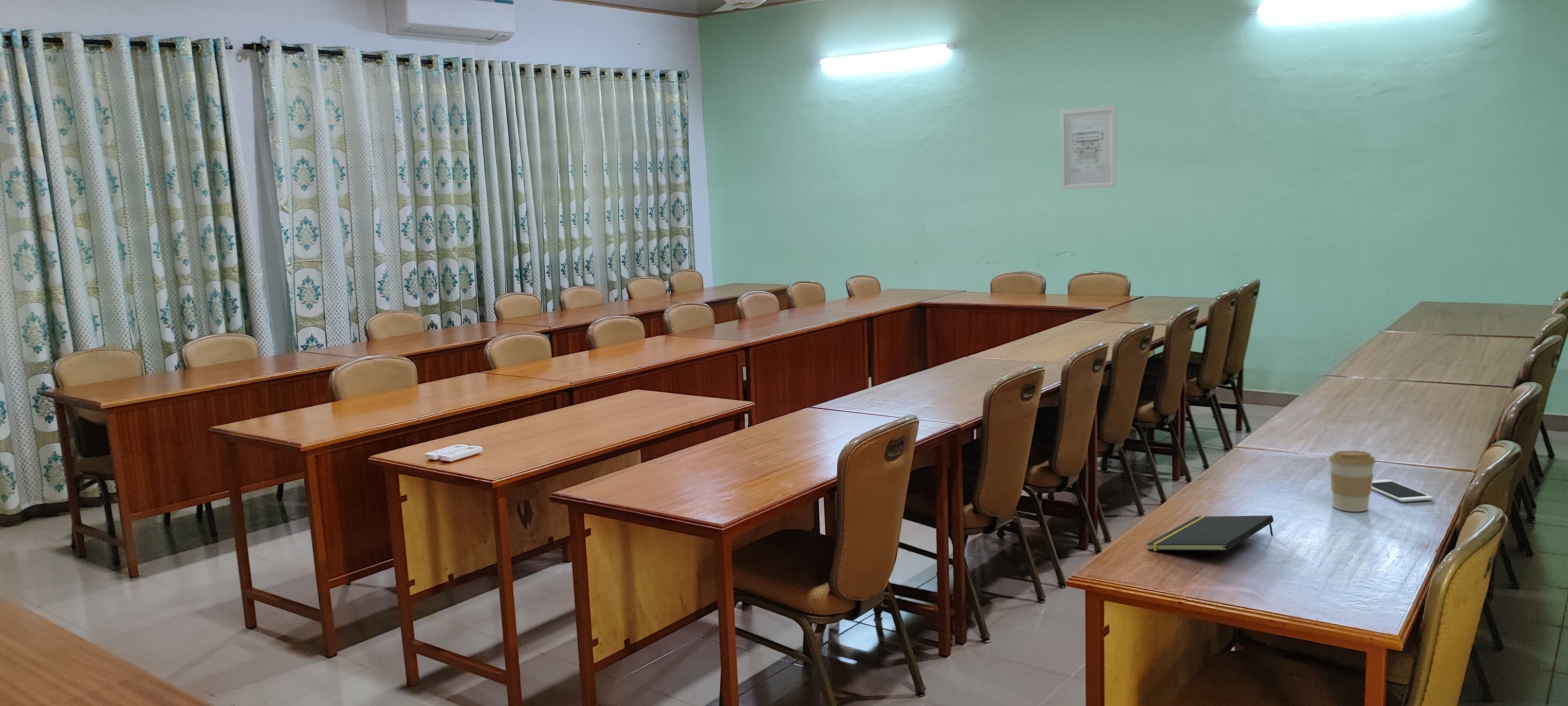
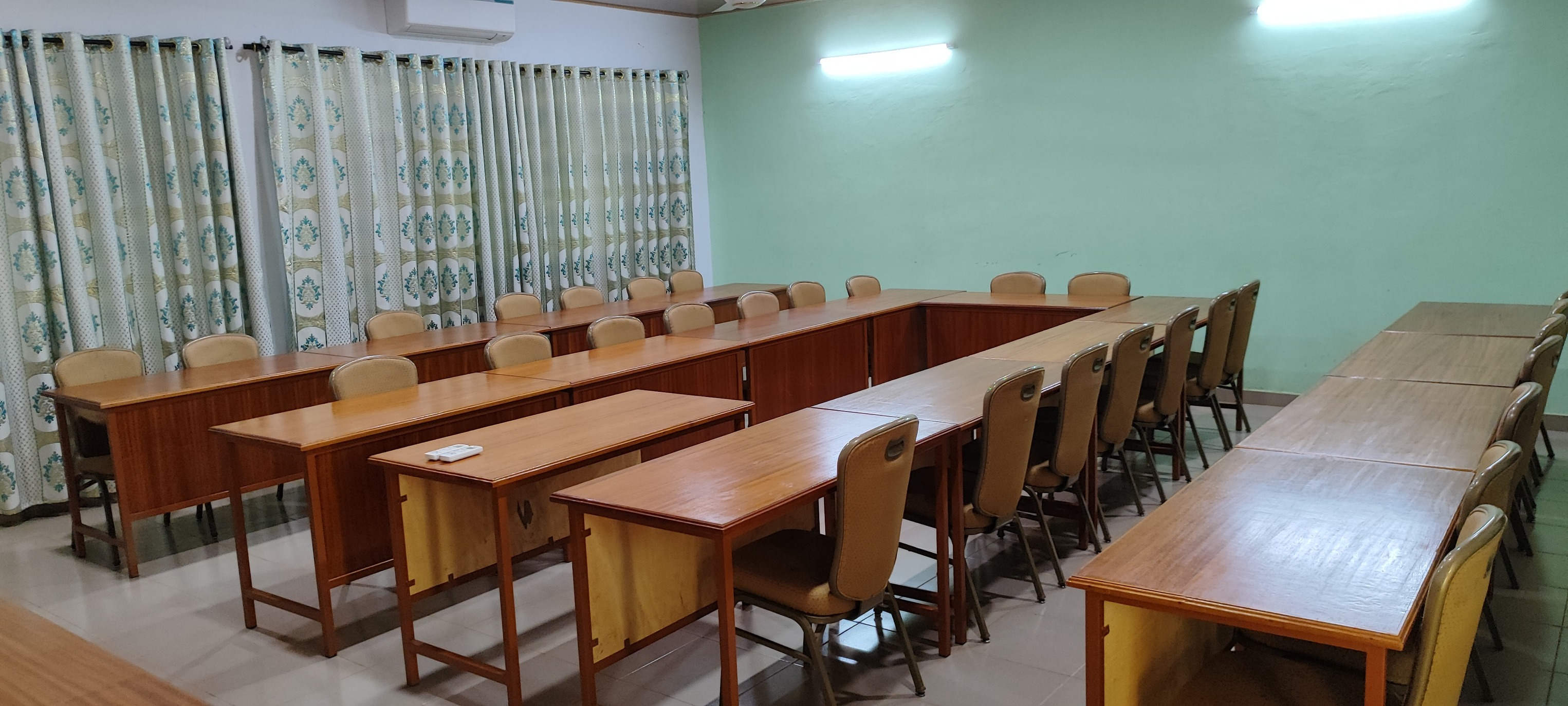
- wall art (1087, 148)
- cell phone (1394, 490)
- notepad (1210, 533)
- coffee cup (1351, 479)
